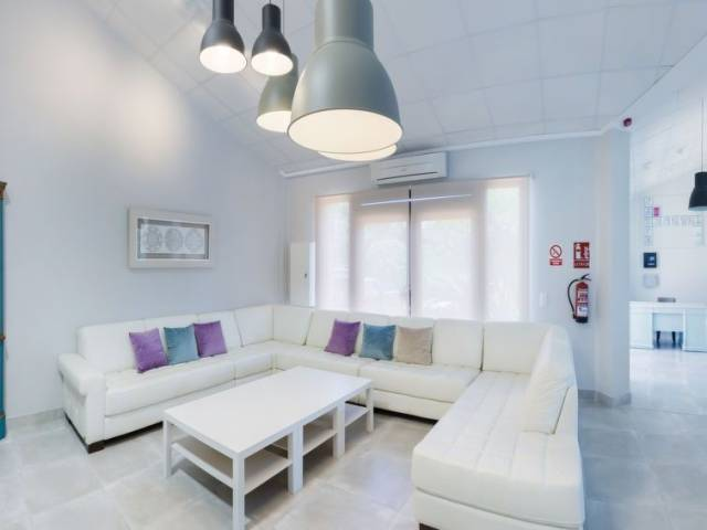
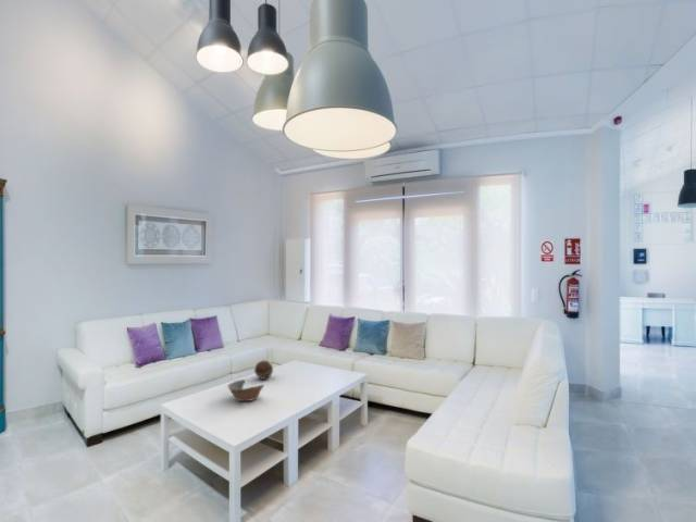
+ decorative ball (263, 370)
+ bowl (244, 390)
